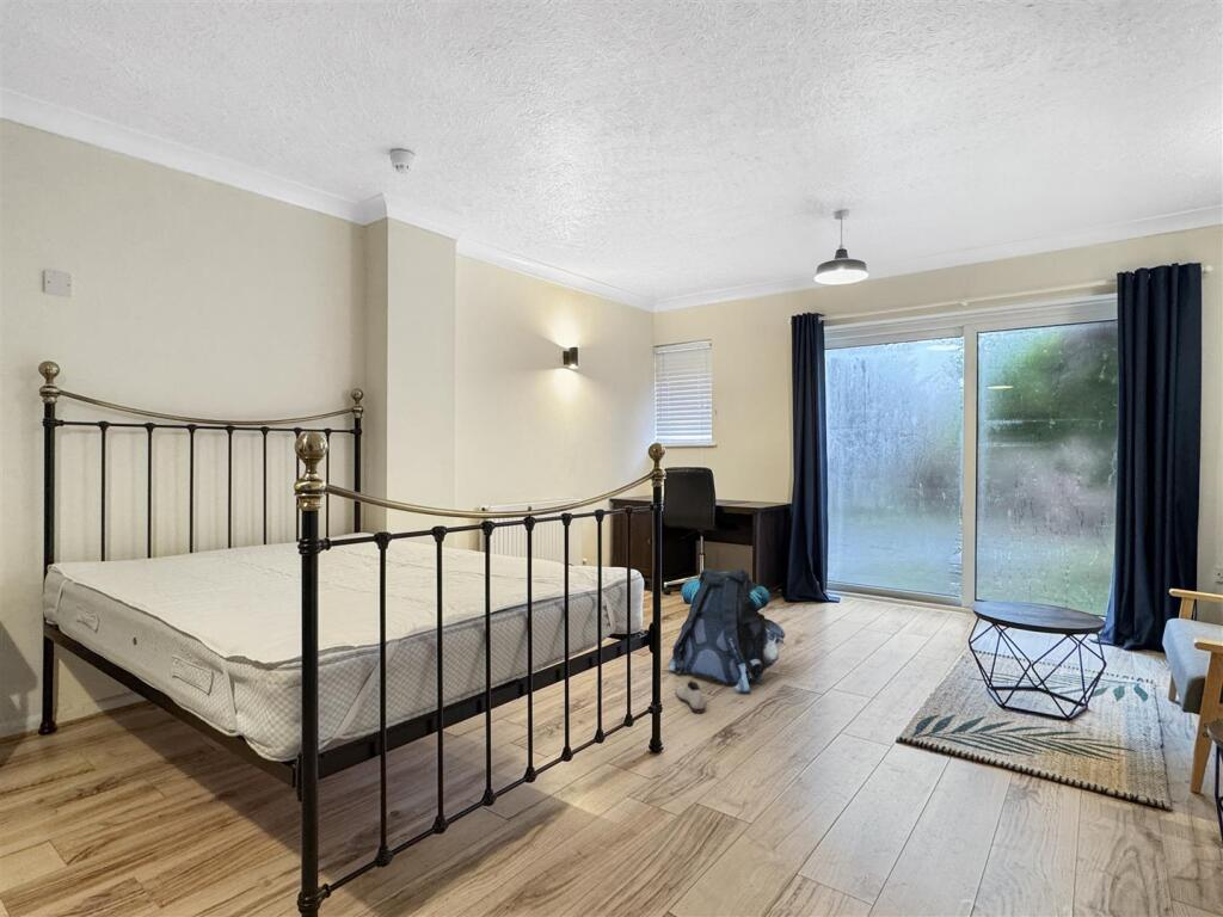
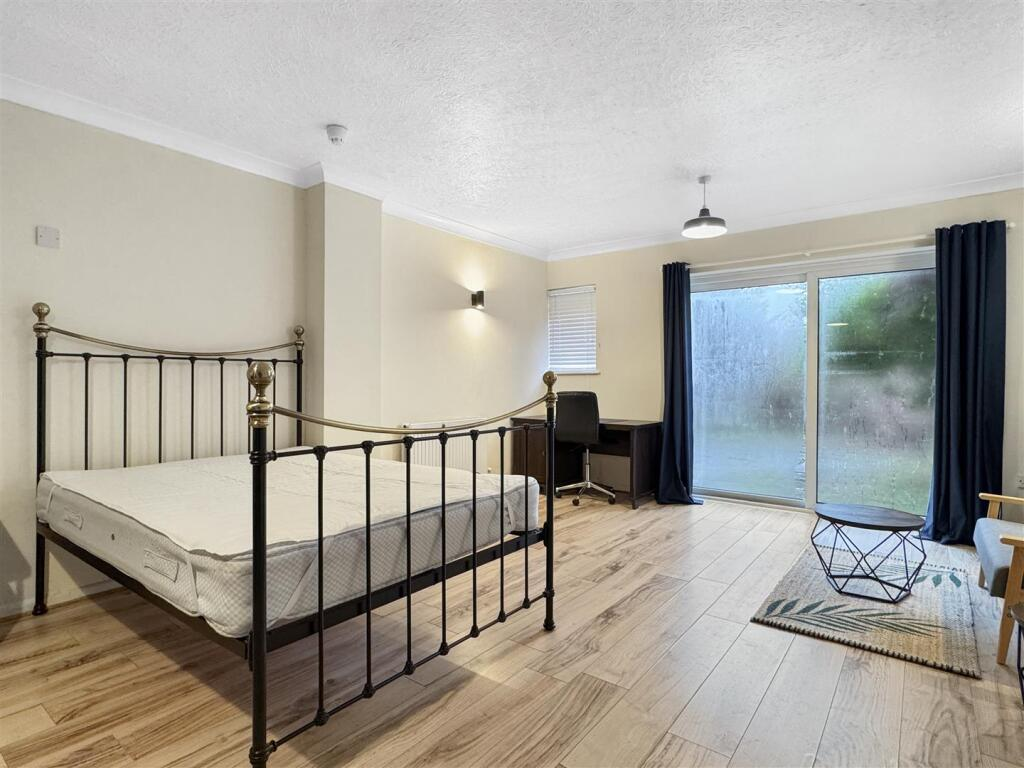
- shoe (692, 690)
- backpack (725, 620)
